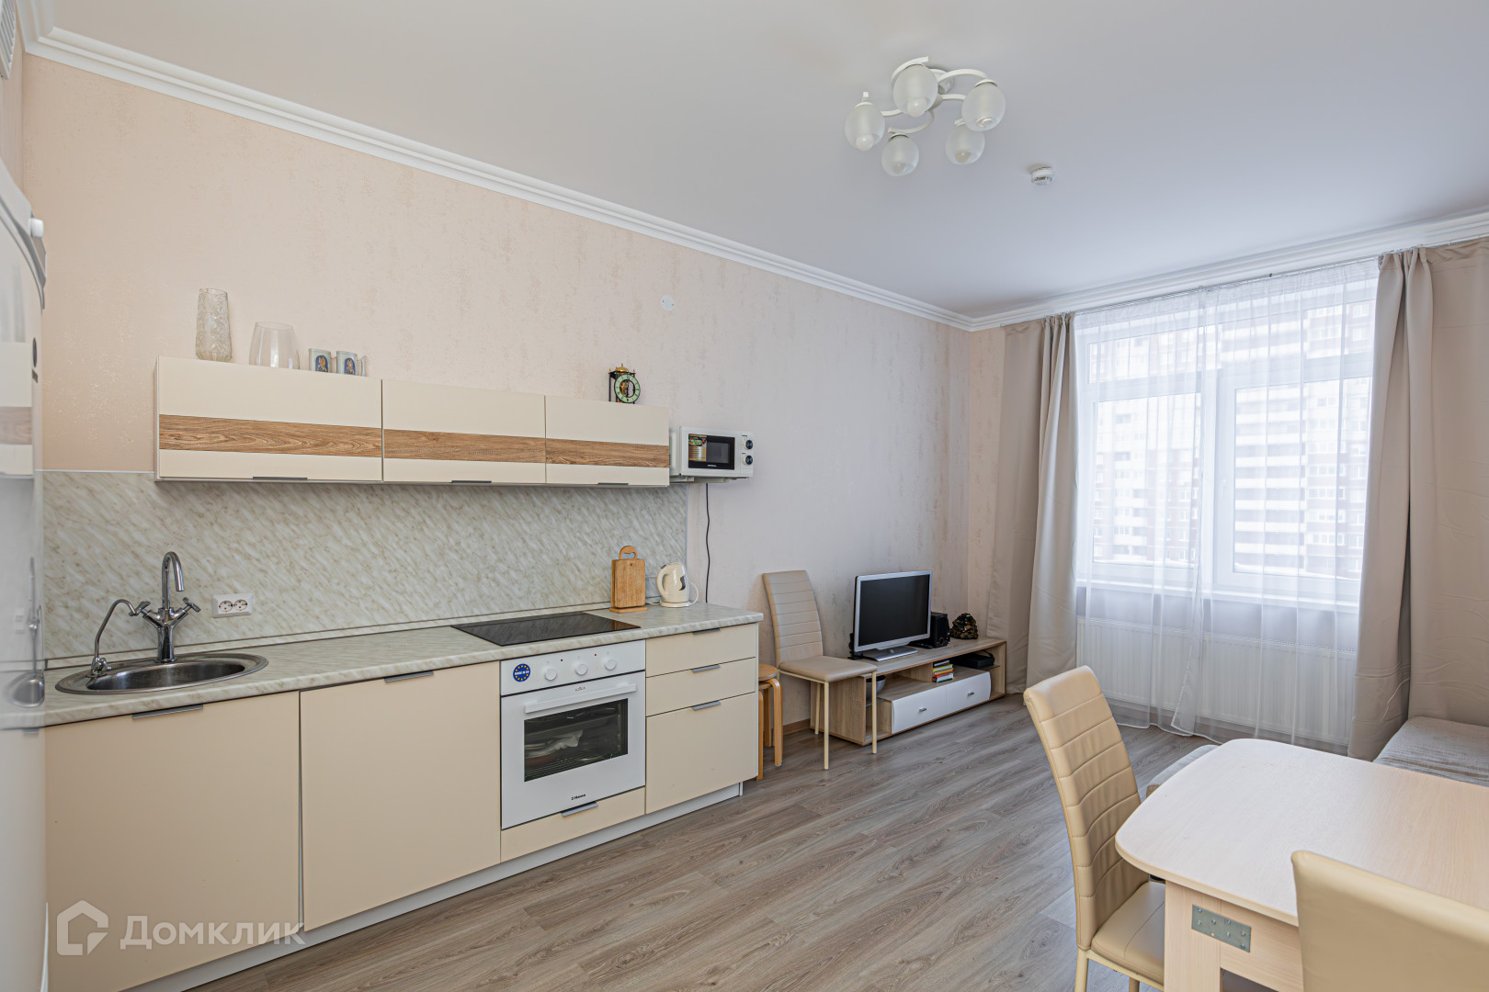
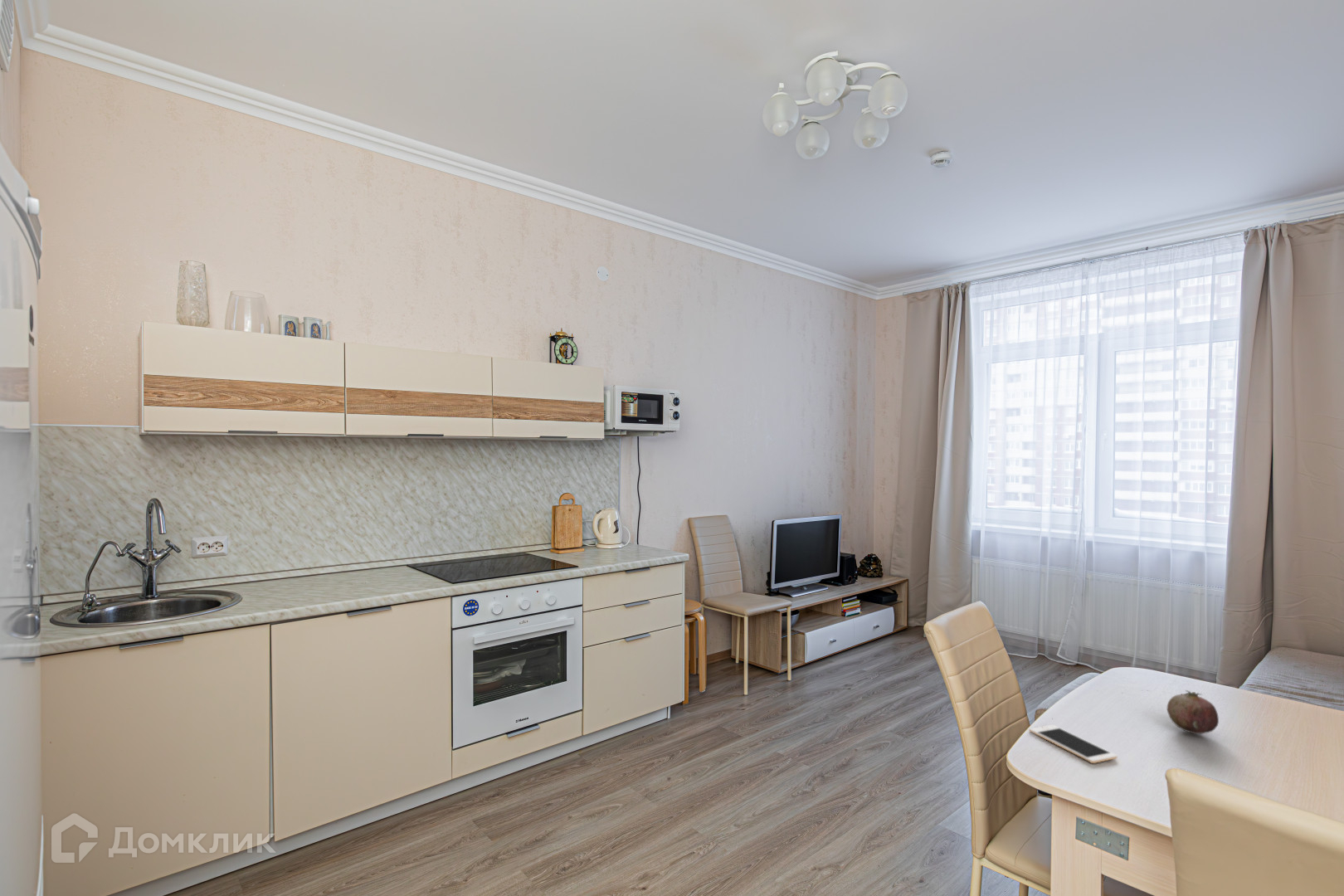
+ fruit (1192, 711)
+ cell phone (1071, 743)
